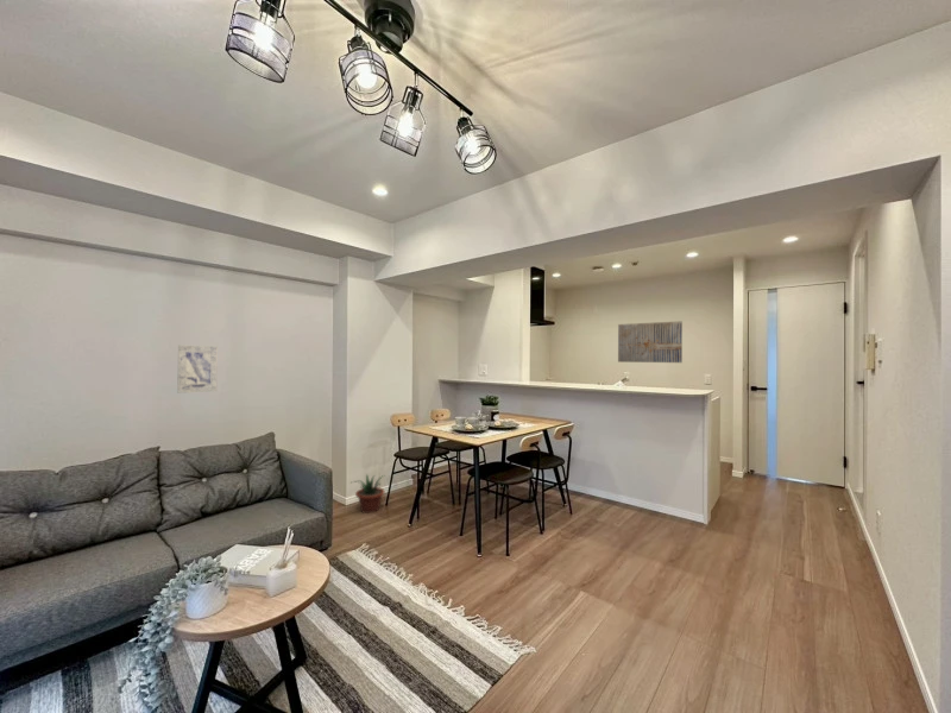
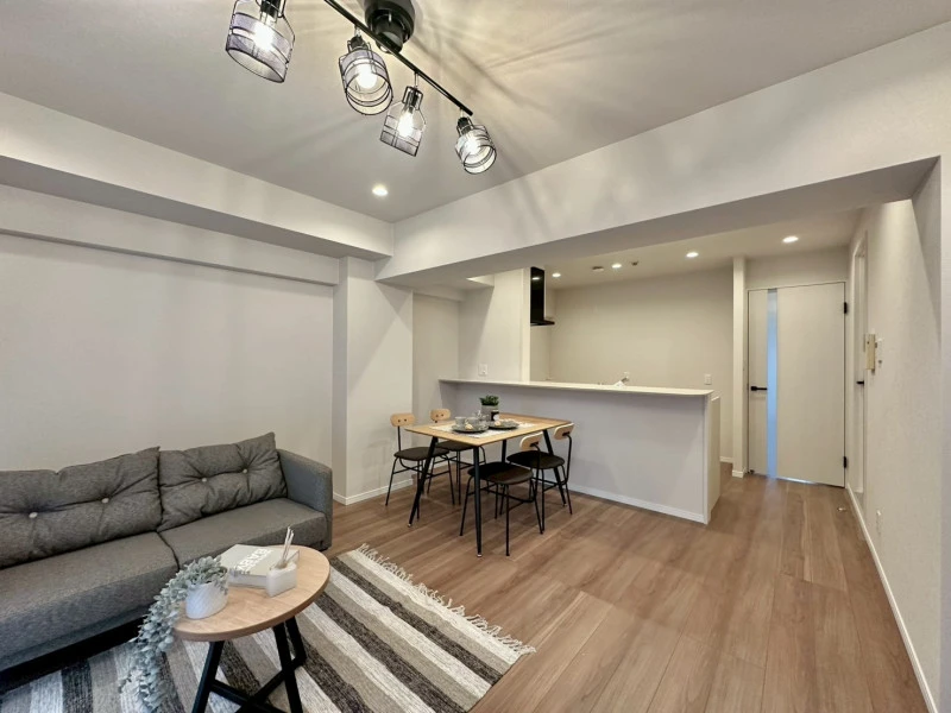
- wall art (197, 368)
- potted plant (367, 493)
- wall art (648, 342)
